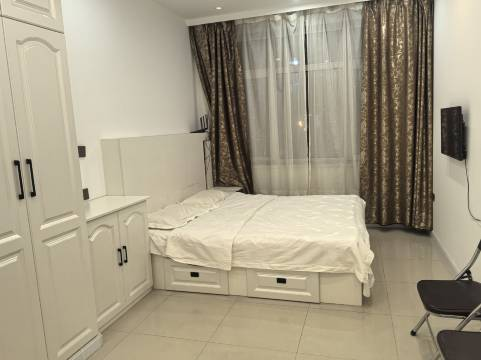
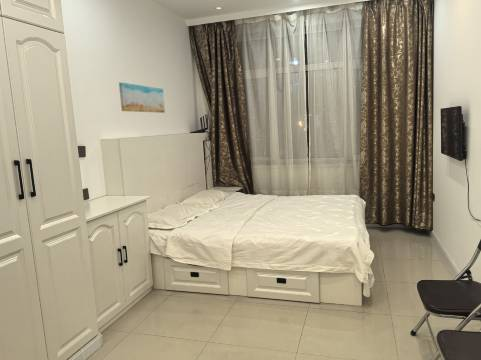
+ wall art (143, 99)
